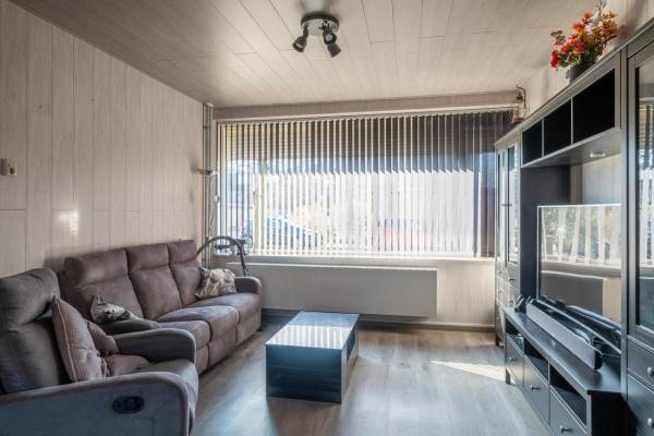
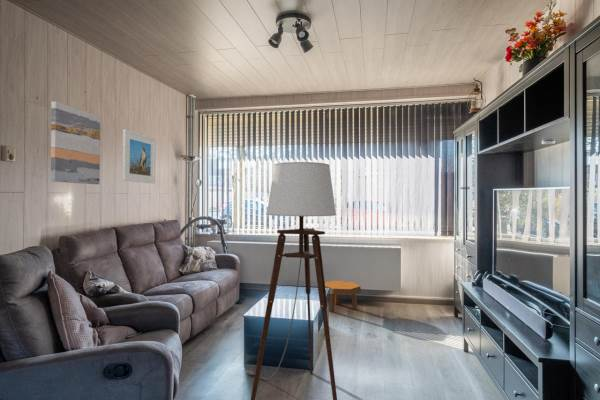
+ footstool (341, 294)
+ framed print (140, 158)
+ wall art (77, 146)
+ floor lamp (297, 281)
